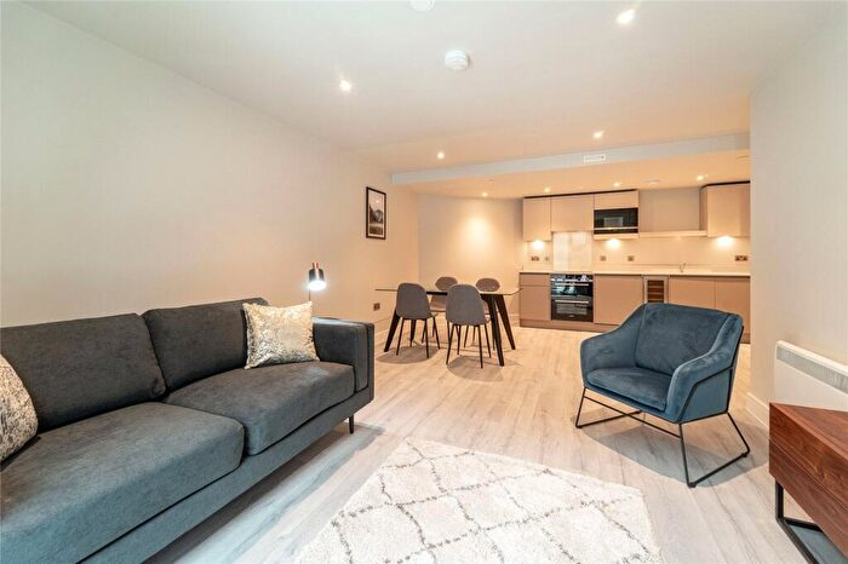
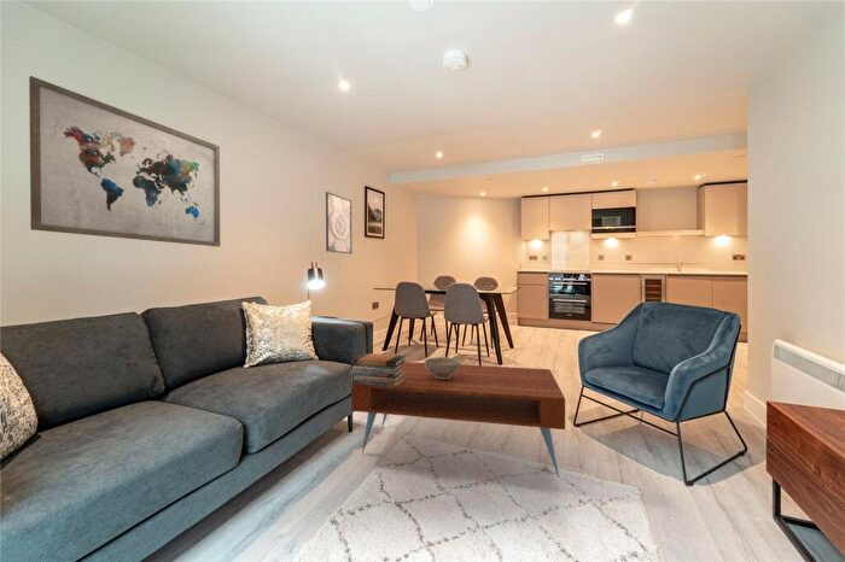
+ book stack (378, 369)
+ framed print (339, 224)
+ wall art (144, 178)
+ decorative bowl (442, 368)
+ coffee table (458, 412)
